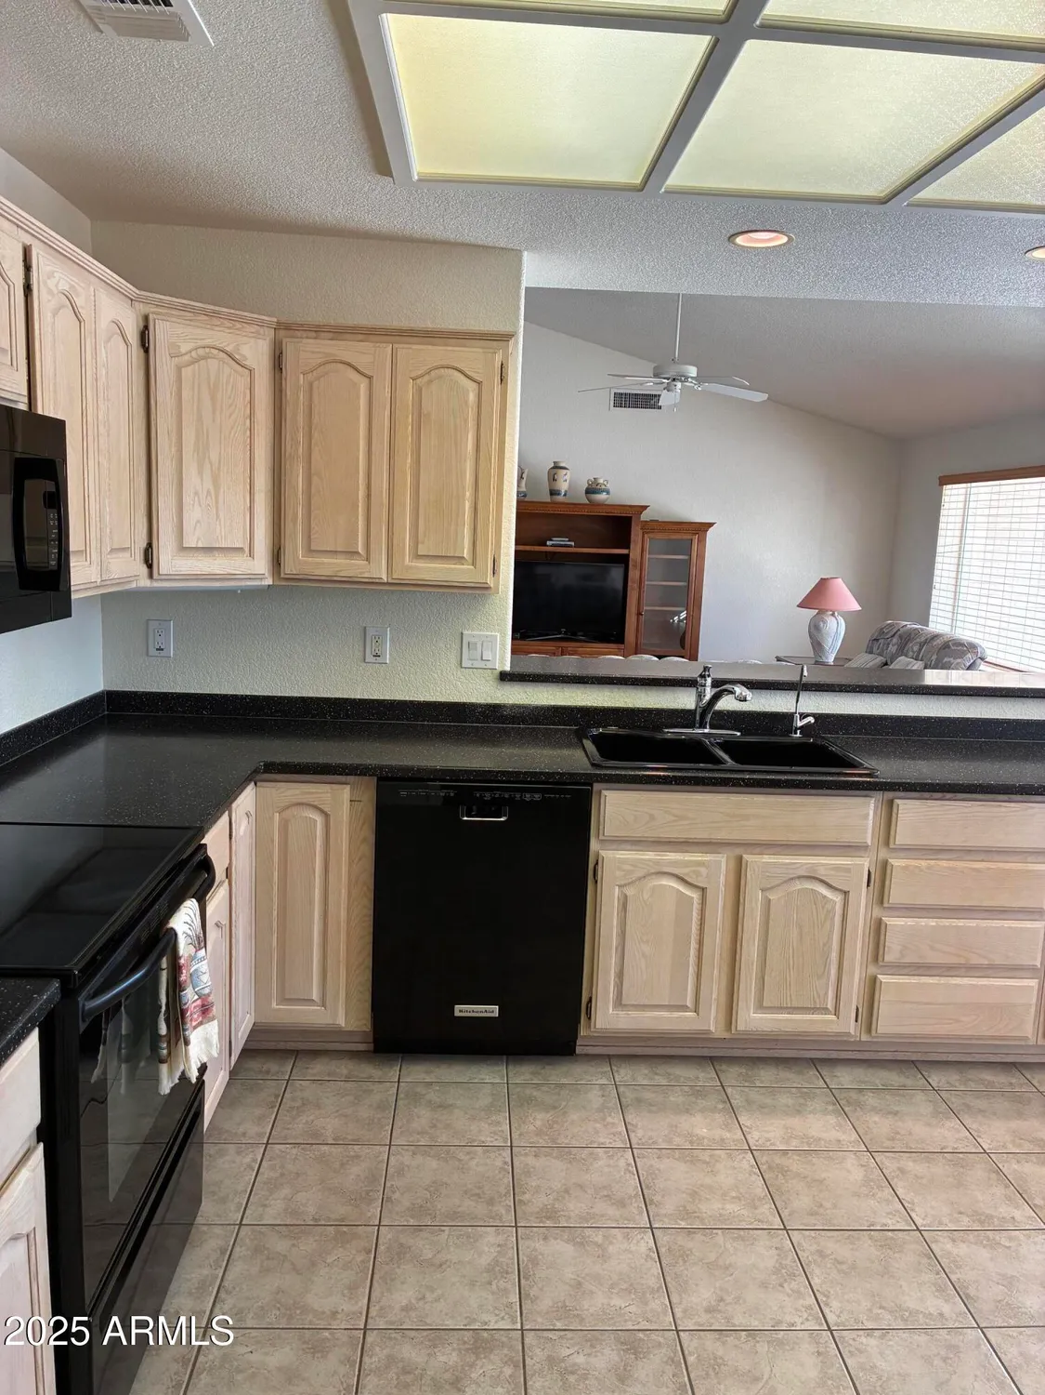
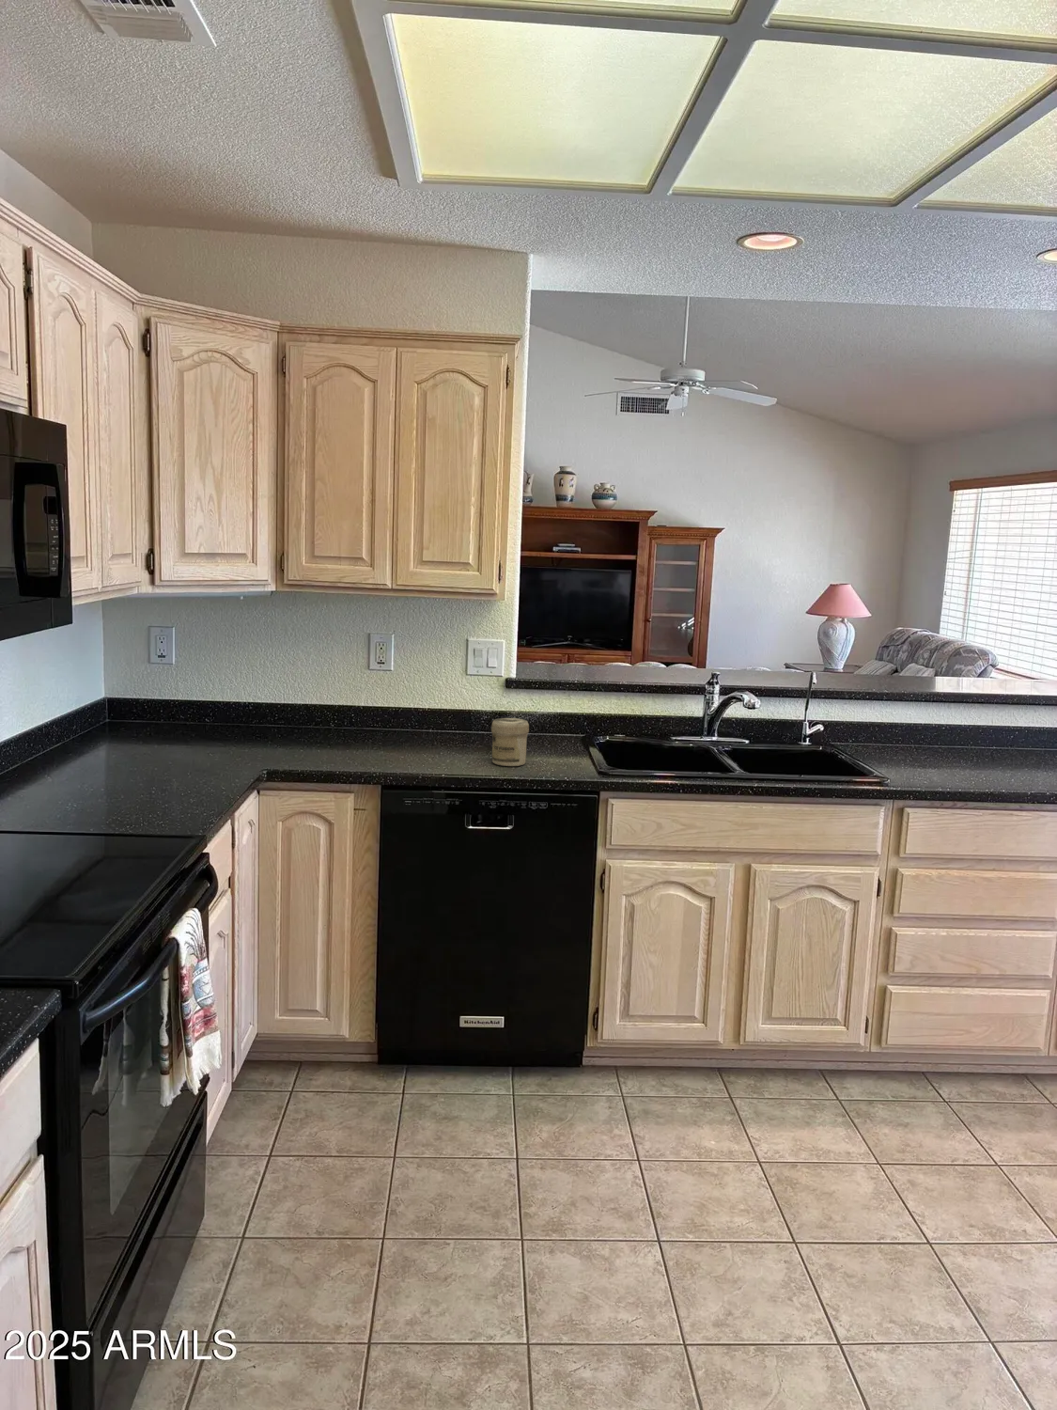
+ jar (510, 742)
